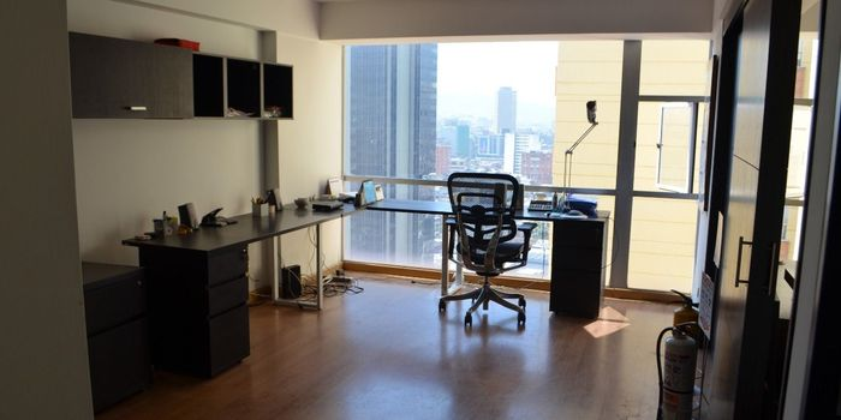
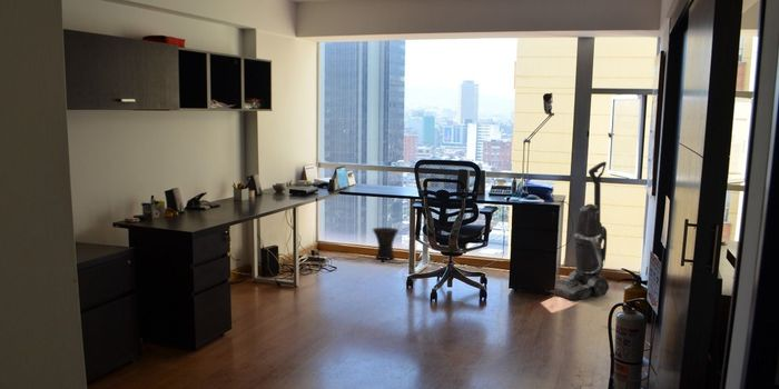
+ vase (385, 243)
+ vacuum cleaner (580, 228)
